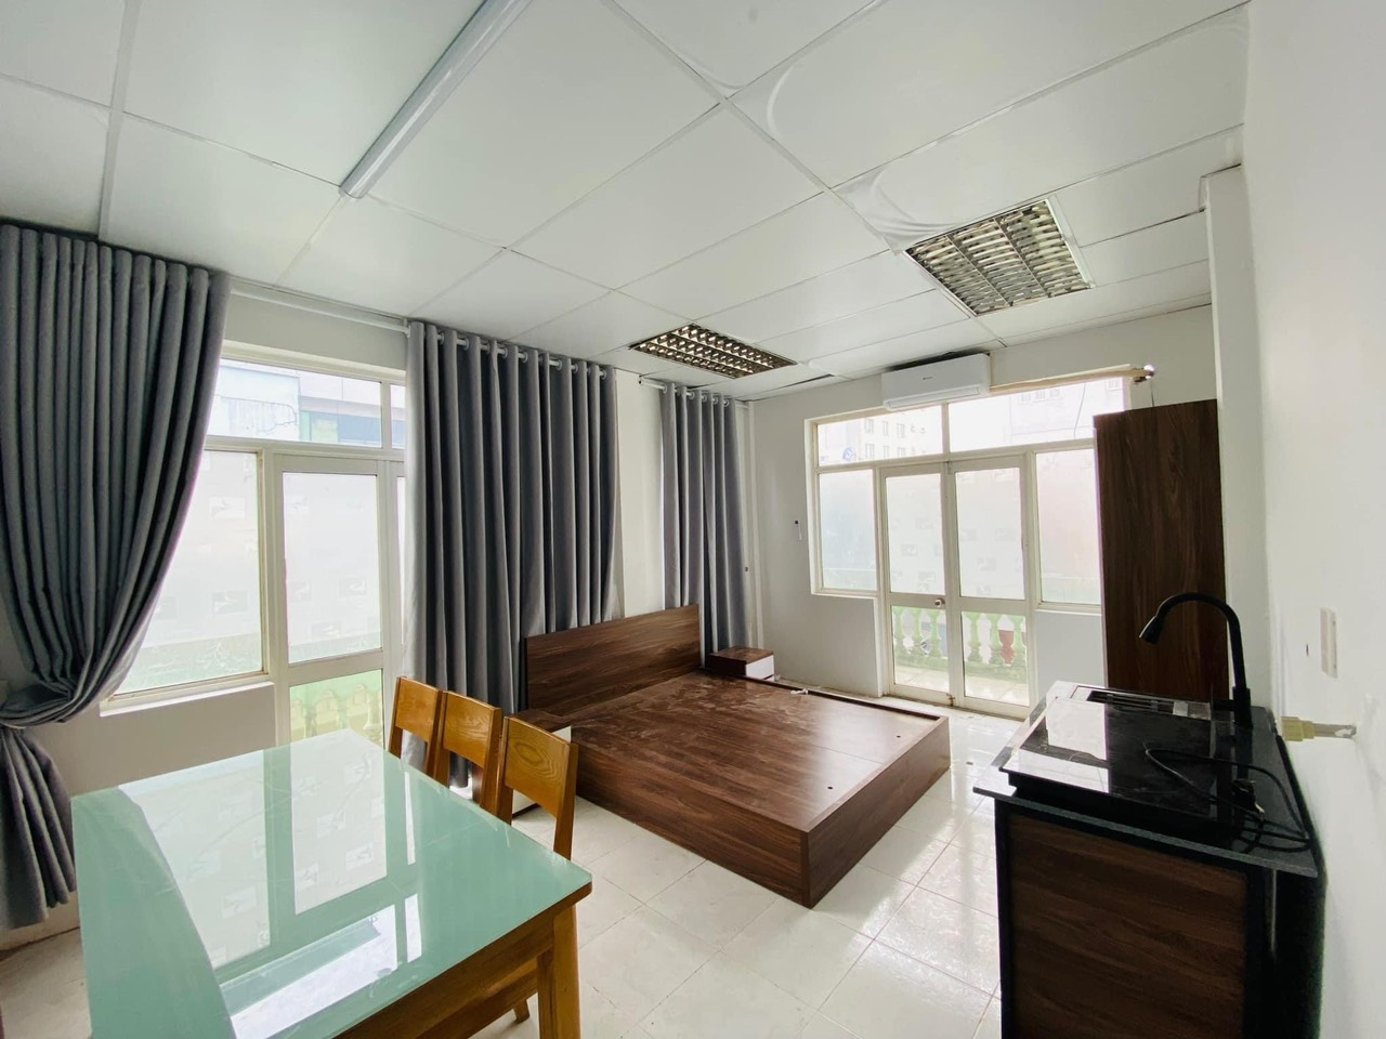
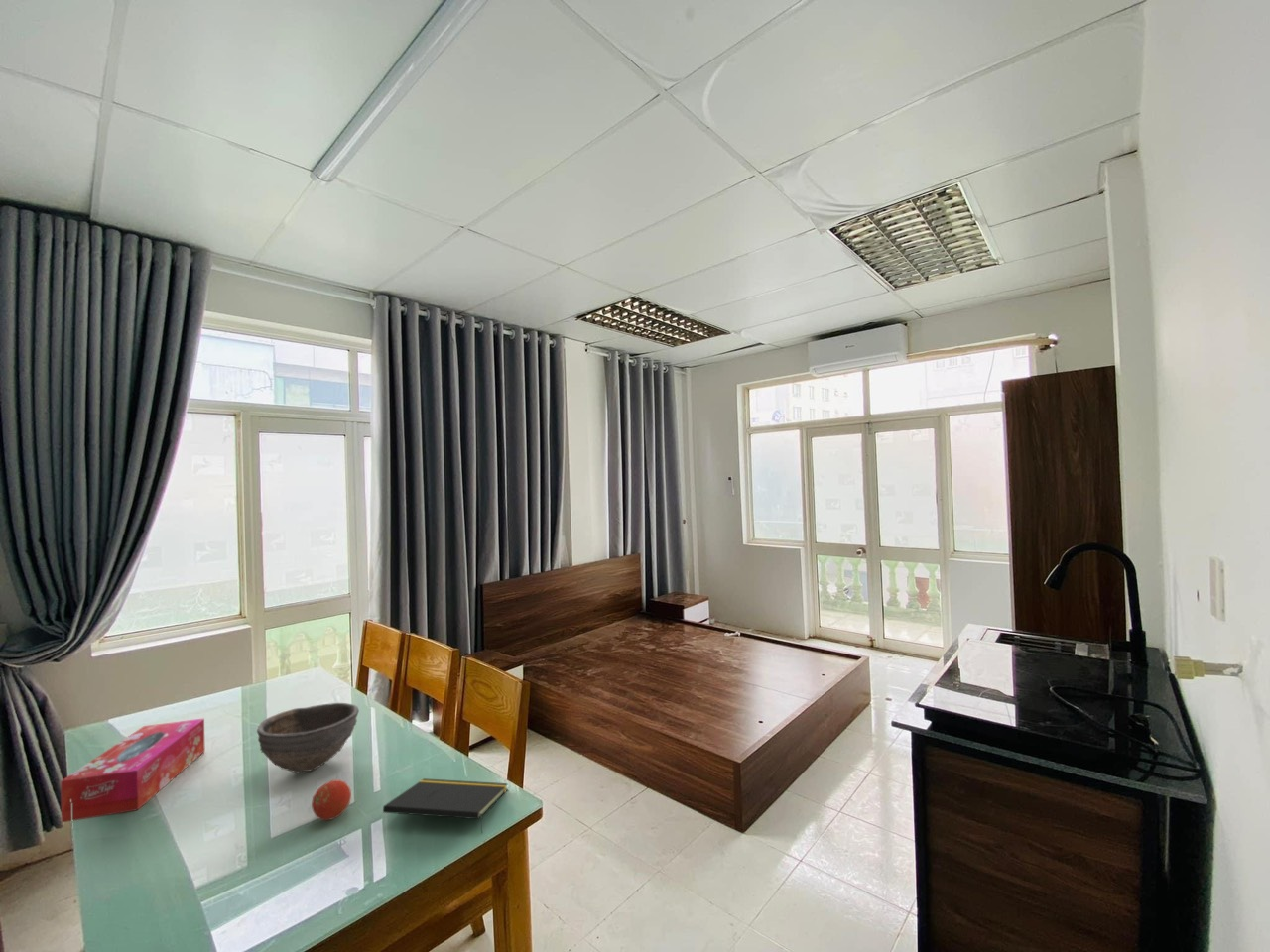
+ bowl (310, 740)
+ fruit (331, 799)
+ tissue box (141, 764)
+ notepad (448, 797)
